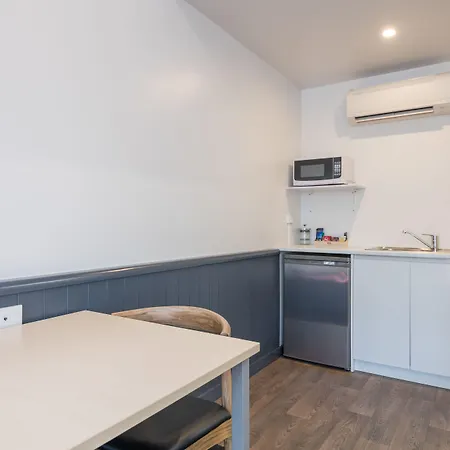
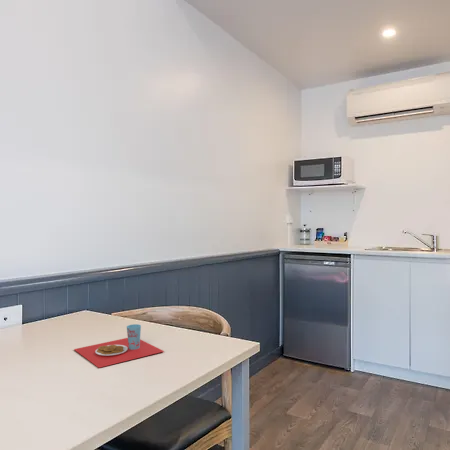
+ placemat (118, 340)
